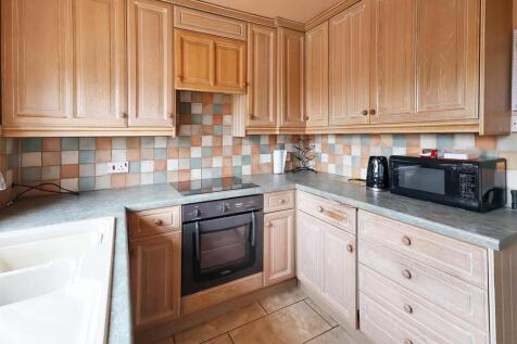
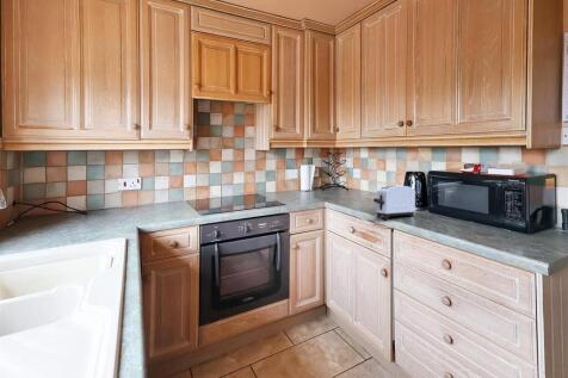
+ toaster (395, 200)
